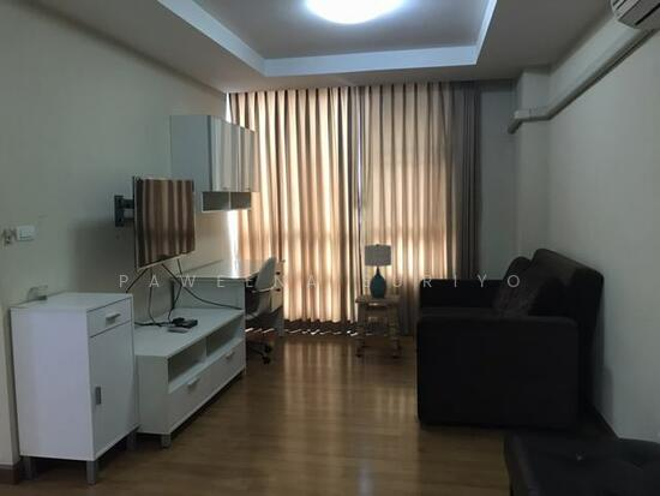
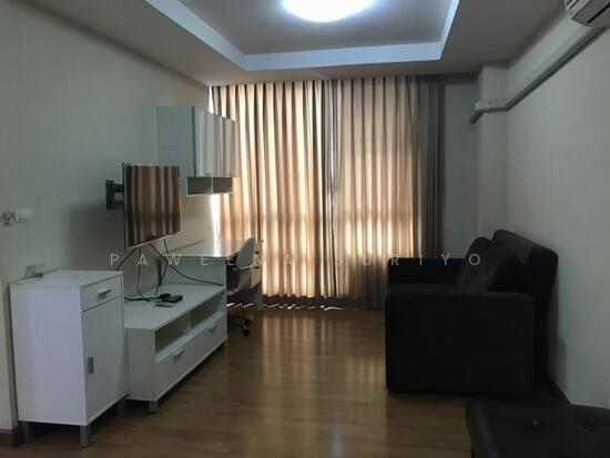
- table lamp (377, 270)
- side table (378, 316)
